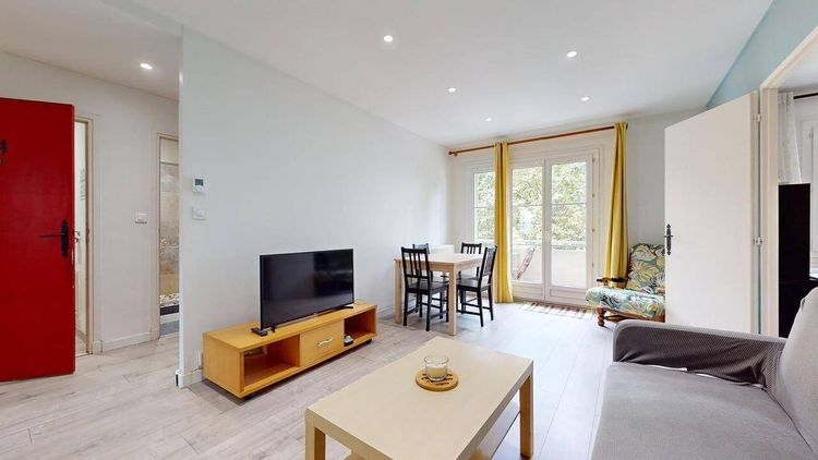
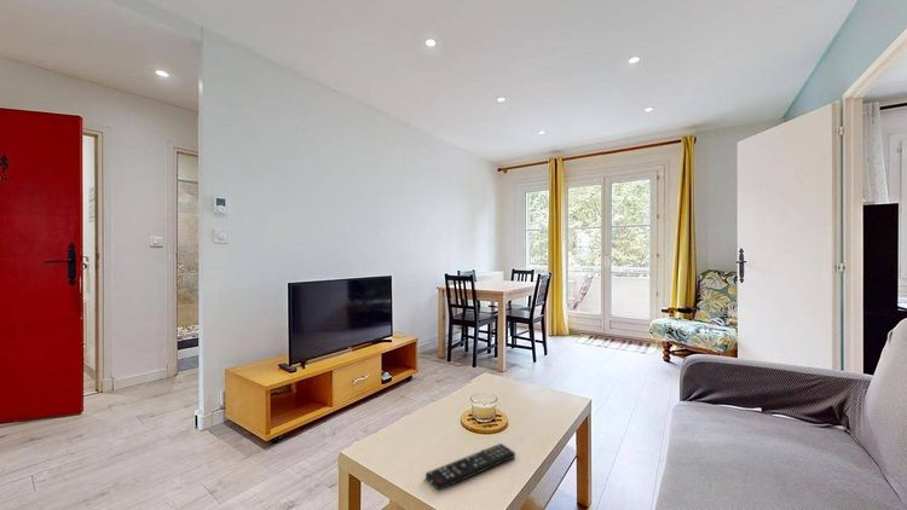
+ remote control (472, 464)
